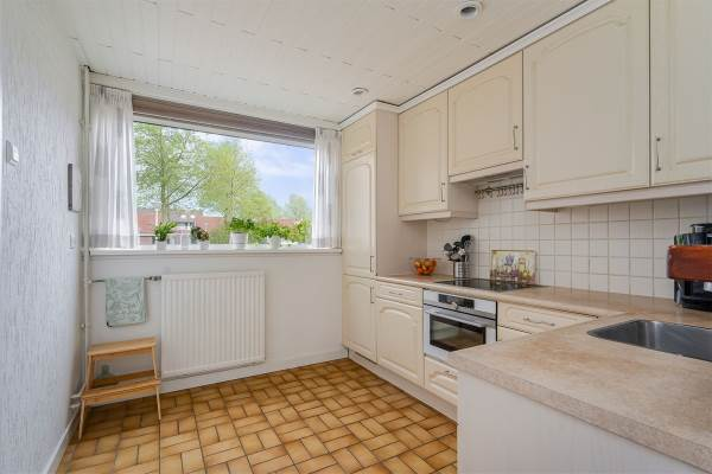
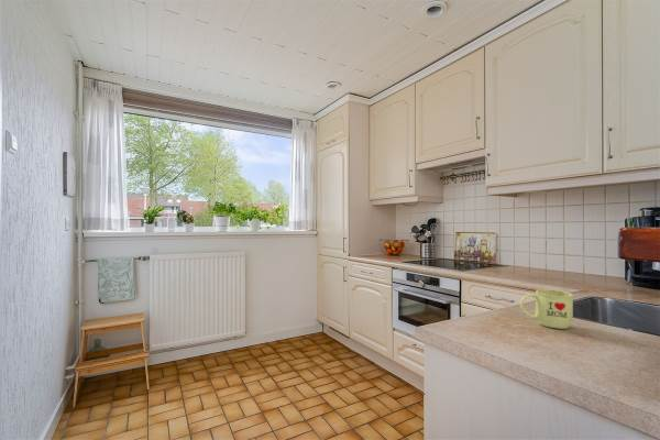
+ mug (546, 308)
